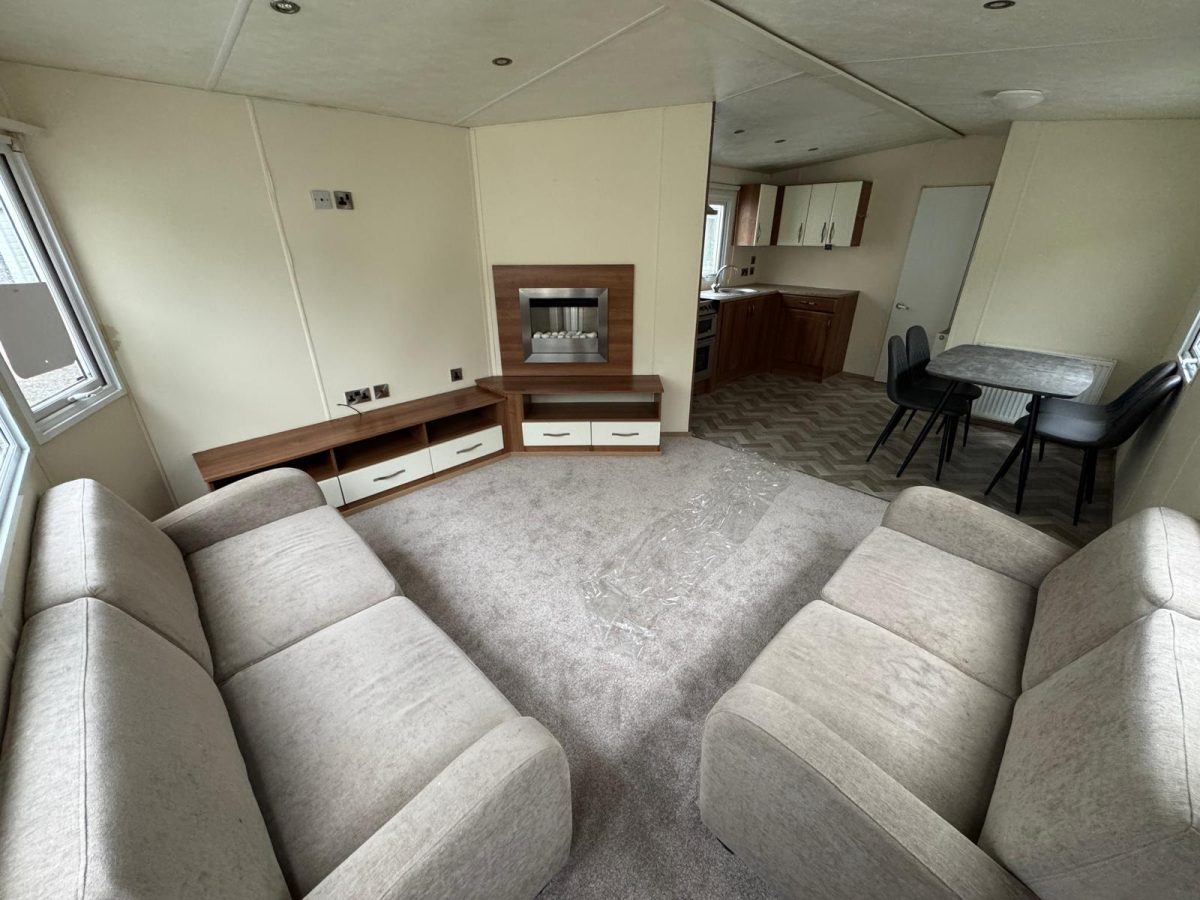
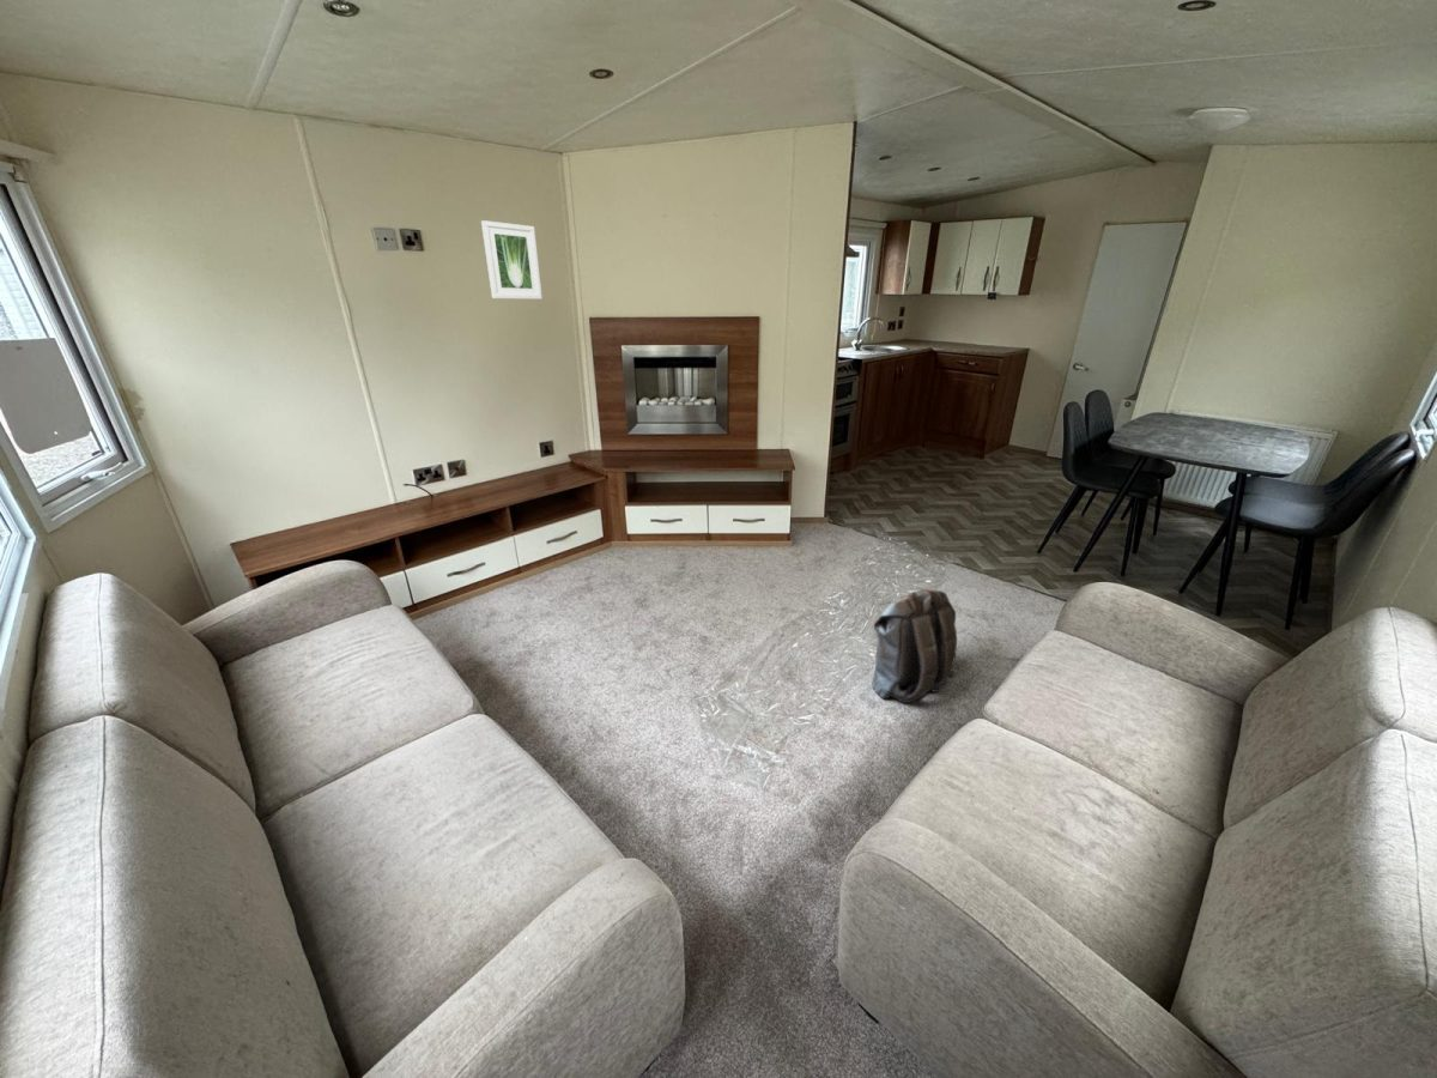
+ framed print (513, 261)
+ backpack (917, 640)
